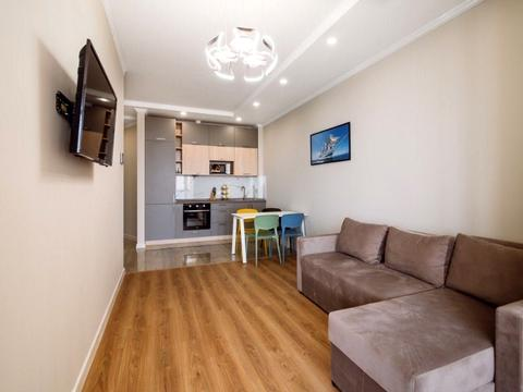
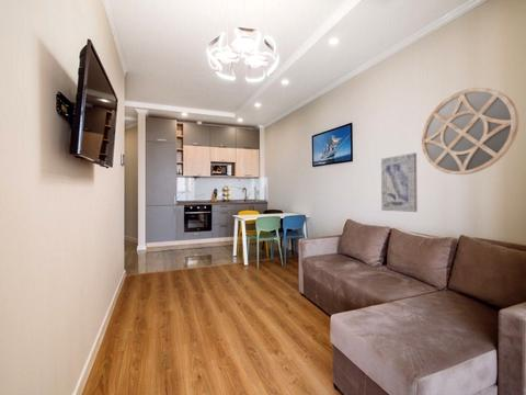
+ wall art (398, 183)
+ home mirror (462, 133)
